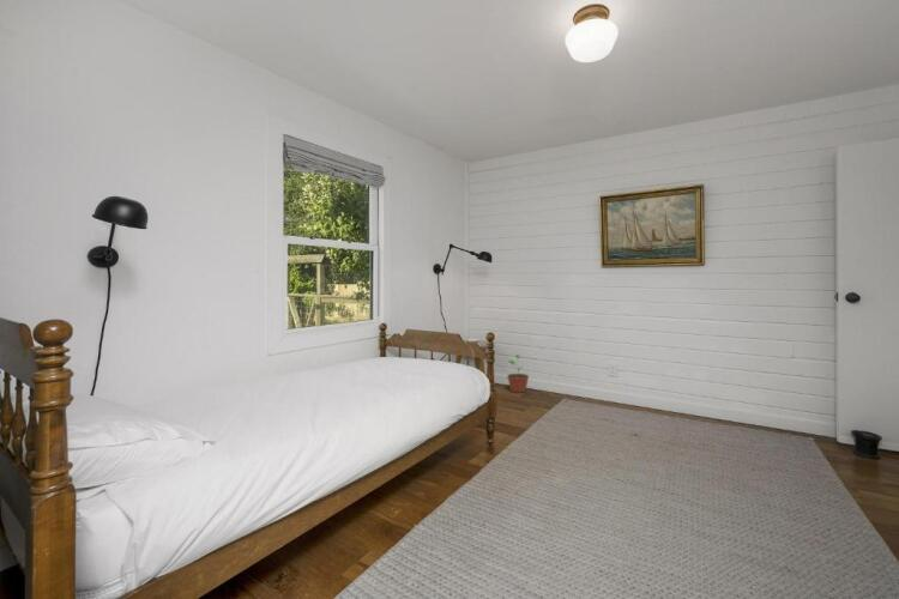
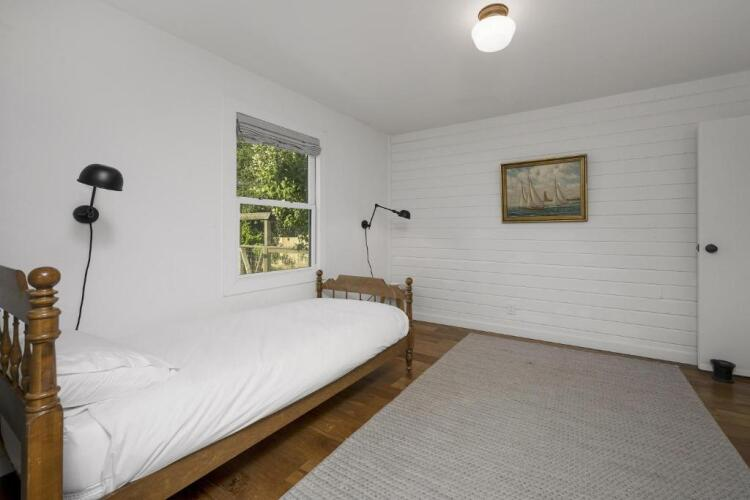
- potted plant (518, 374)
